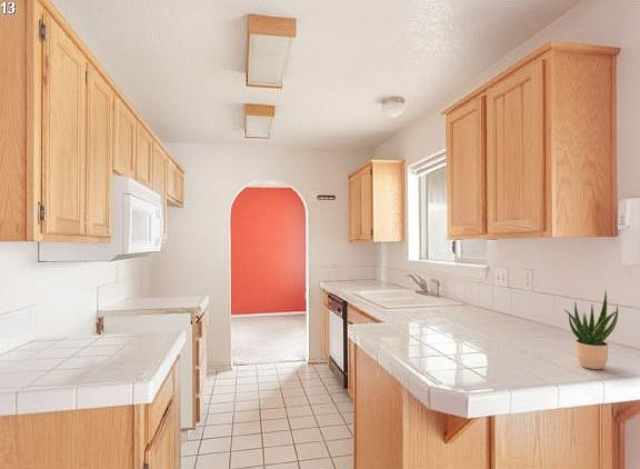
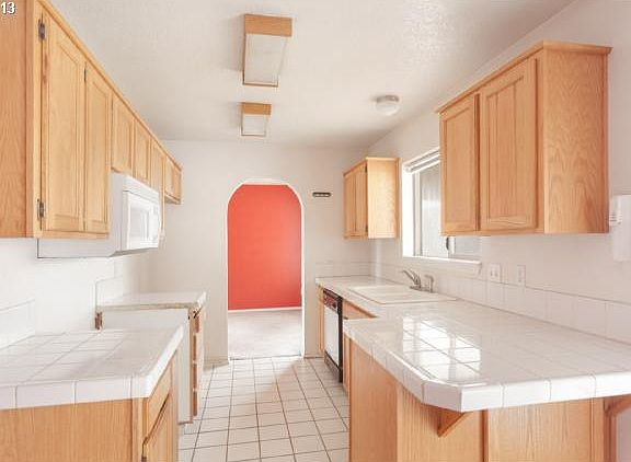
- potted plant (593, 329)
